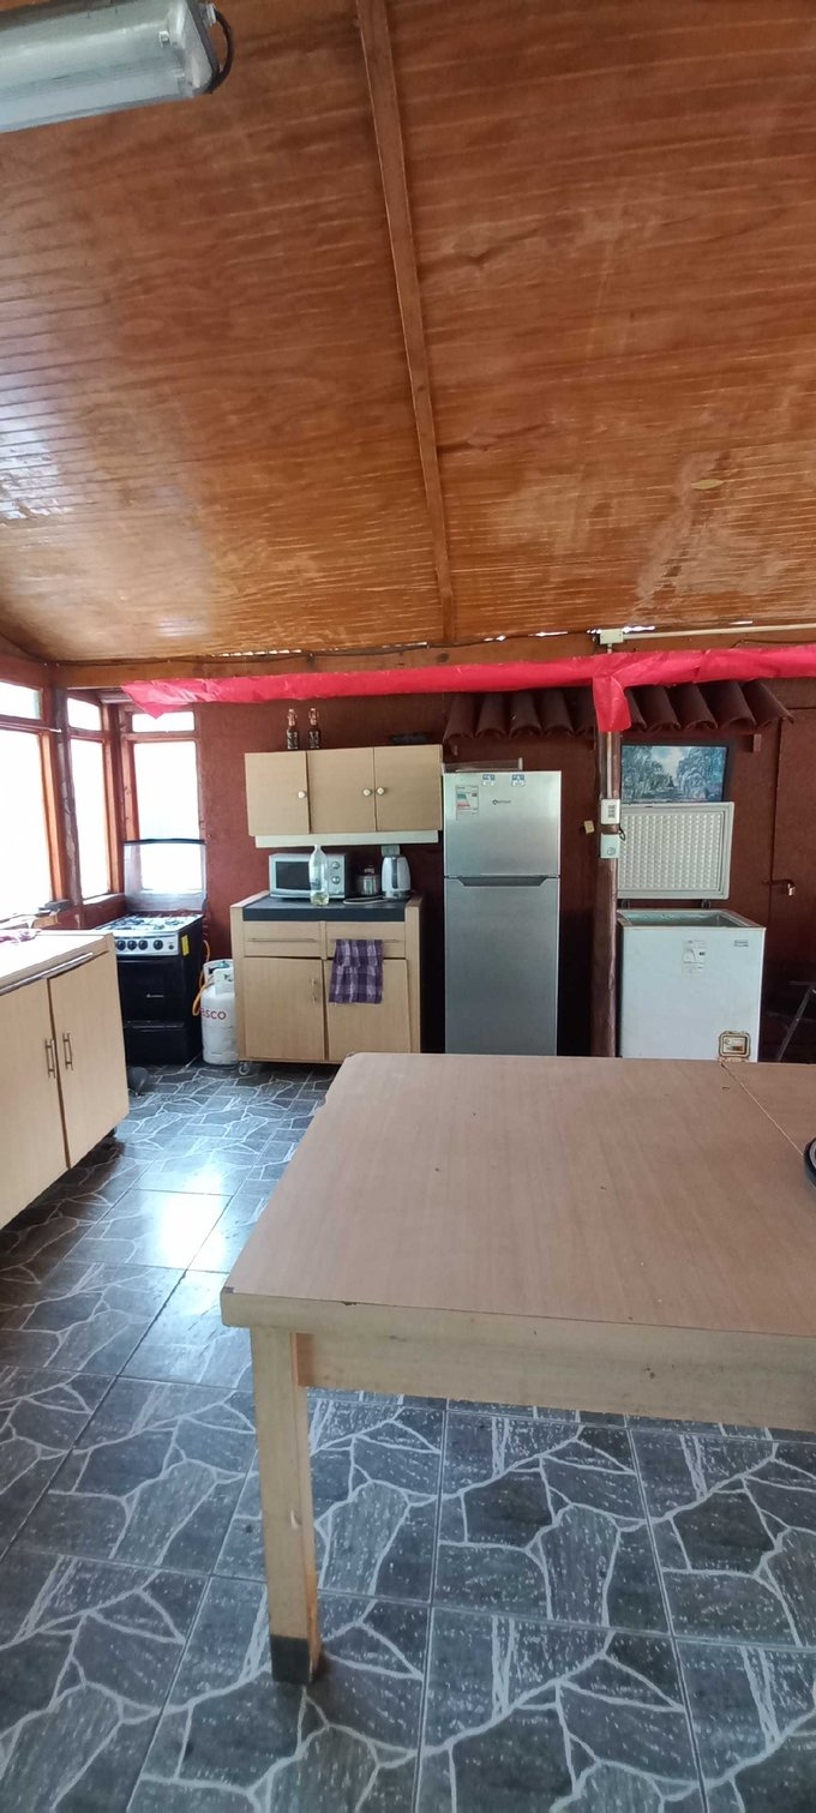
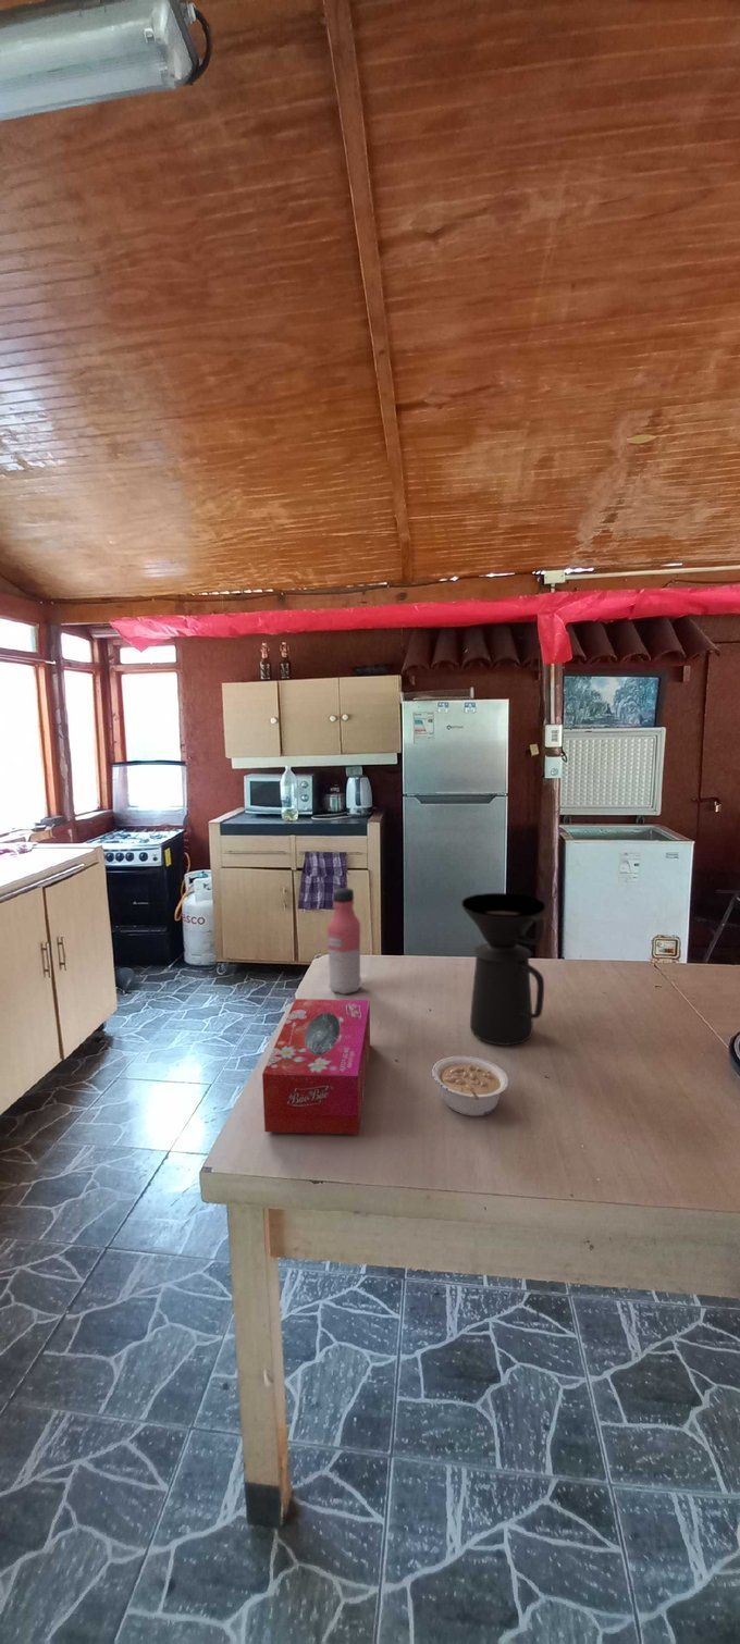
+ coffee maker (502, 968)
+ legume (471, 1086)
+ tissue box (322, 1058)
+ water bottle (344, 939)
